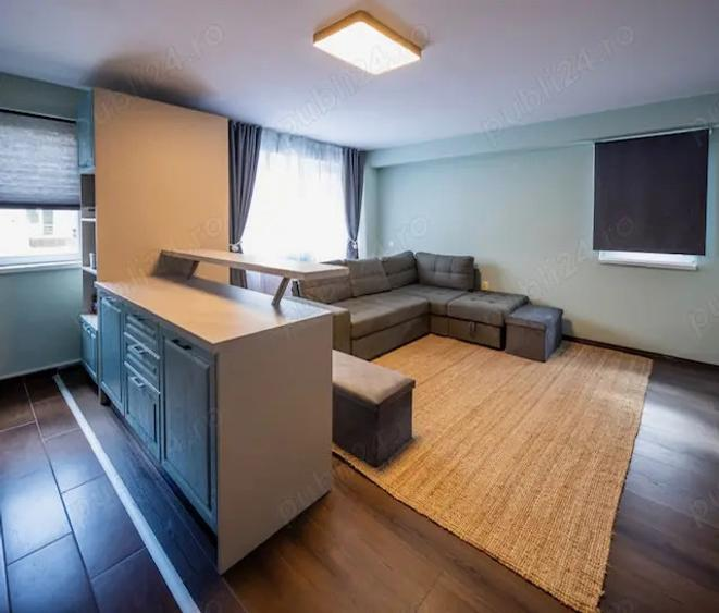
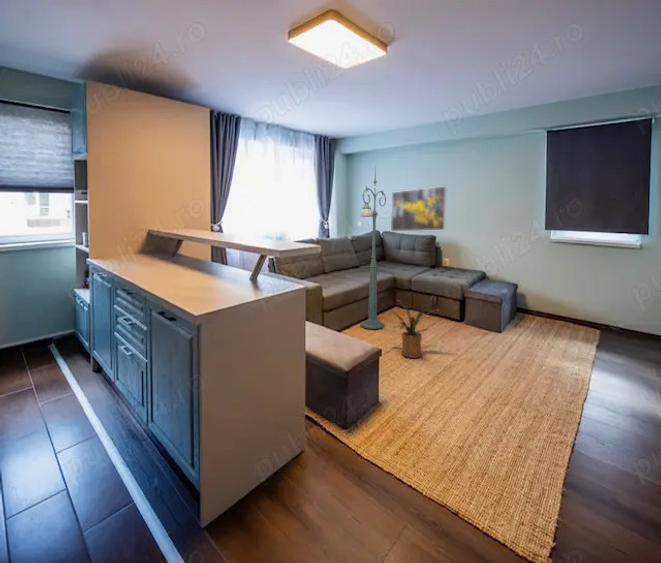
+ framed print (417, 210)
+ house plant (411, 328)
+ floor lamp (373, 246)
